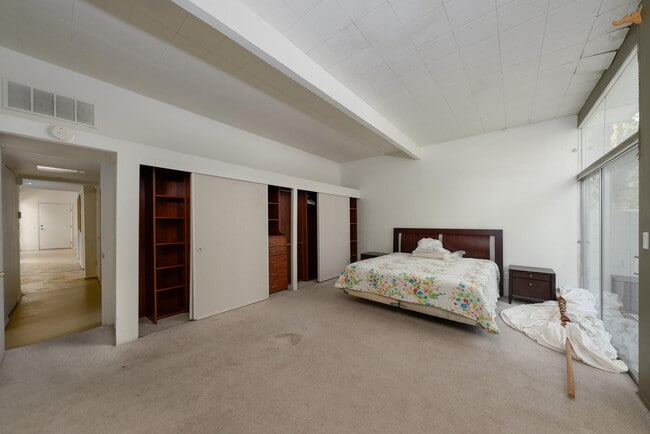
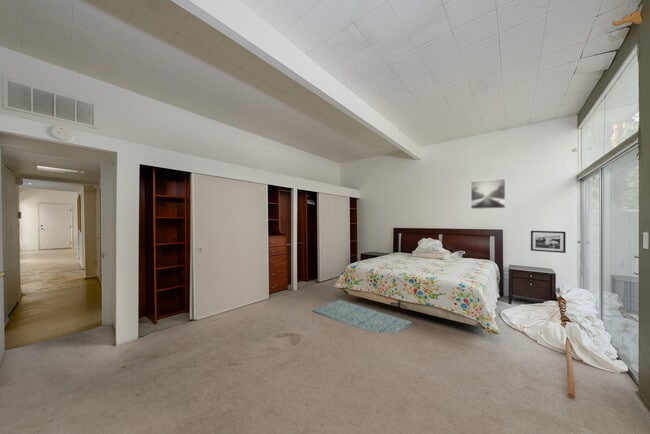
+ picture frame (547, 241)
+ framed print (487, 194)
+ rug (359, 316)
